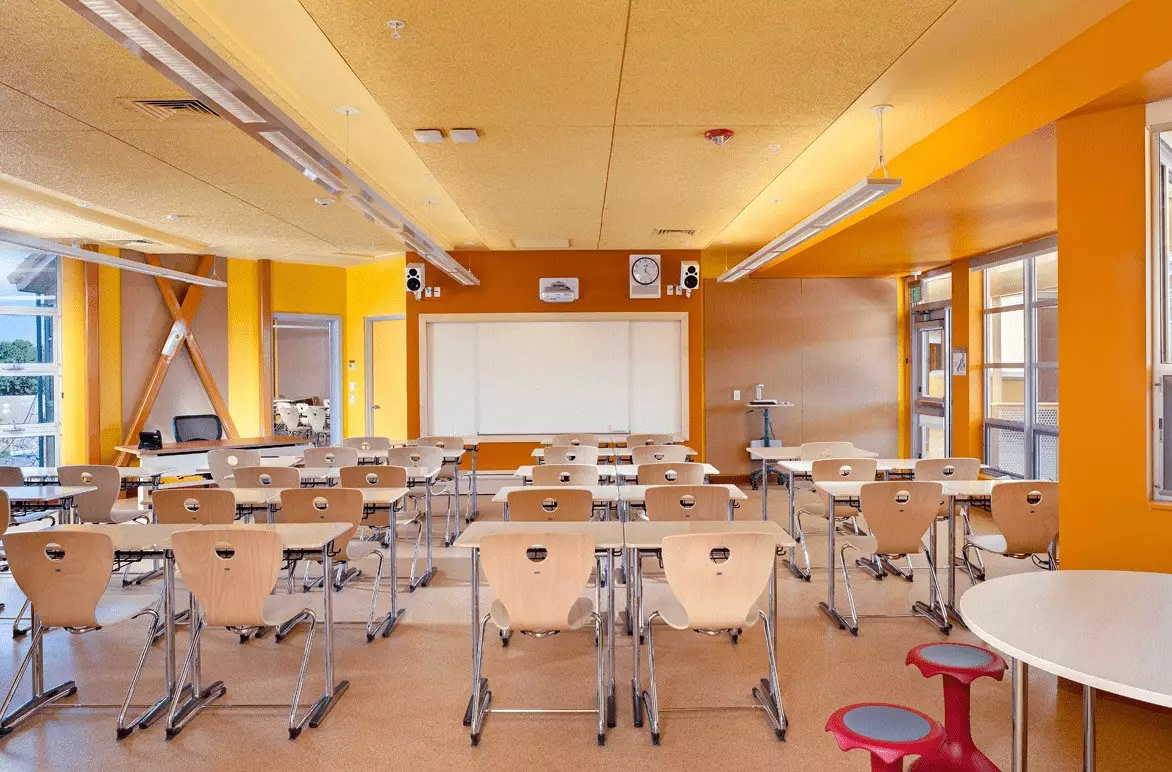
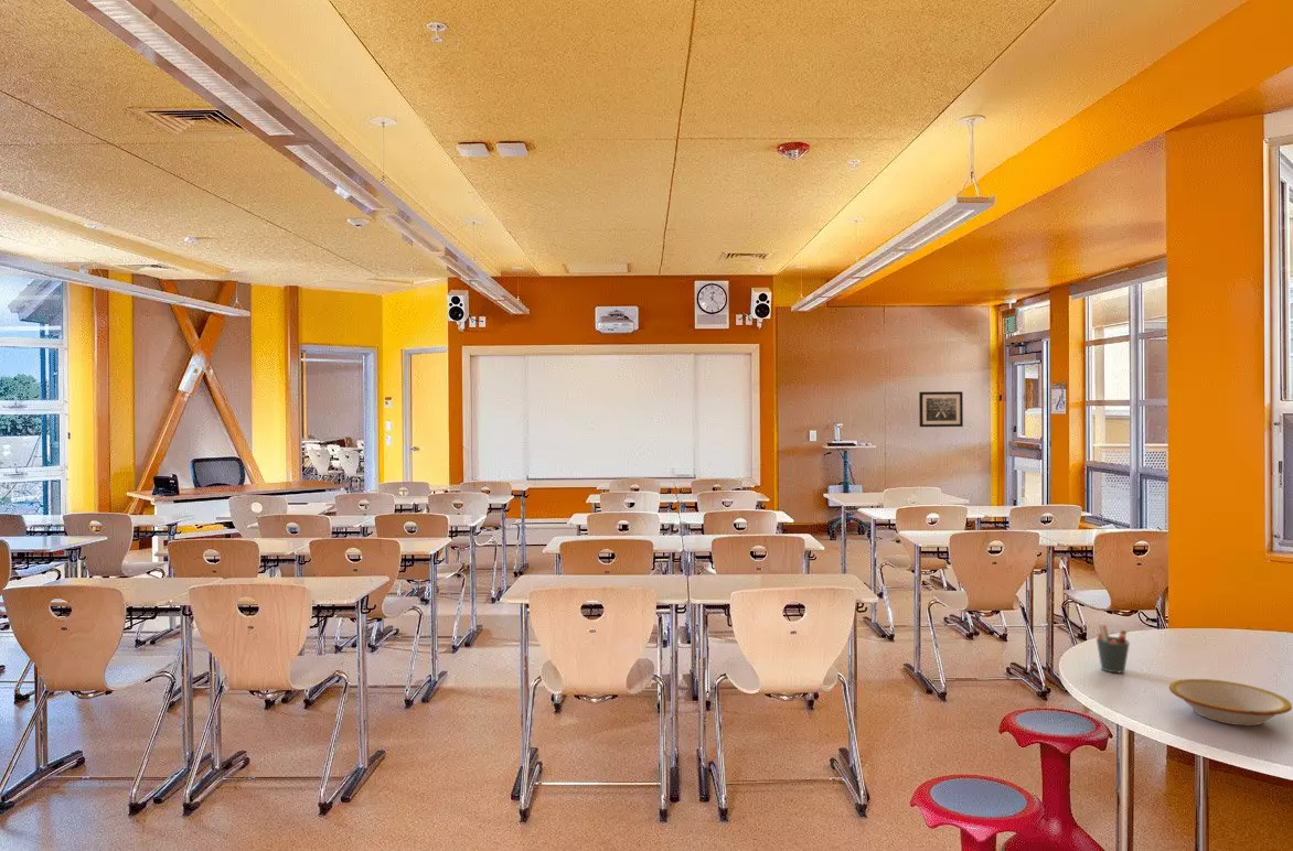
+ bowl (1228, 704)
+ wall art (940, 409)
+ pen holder (1112, 646)
